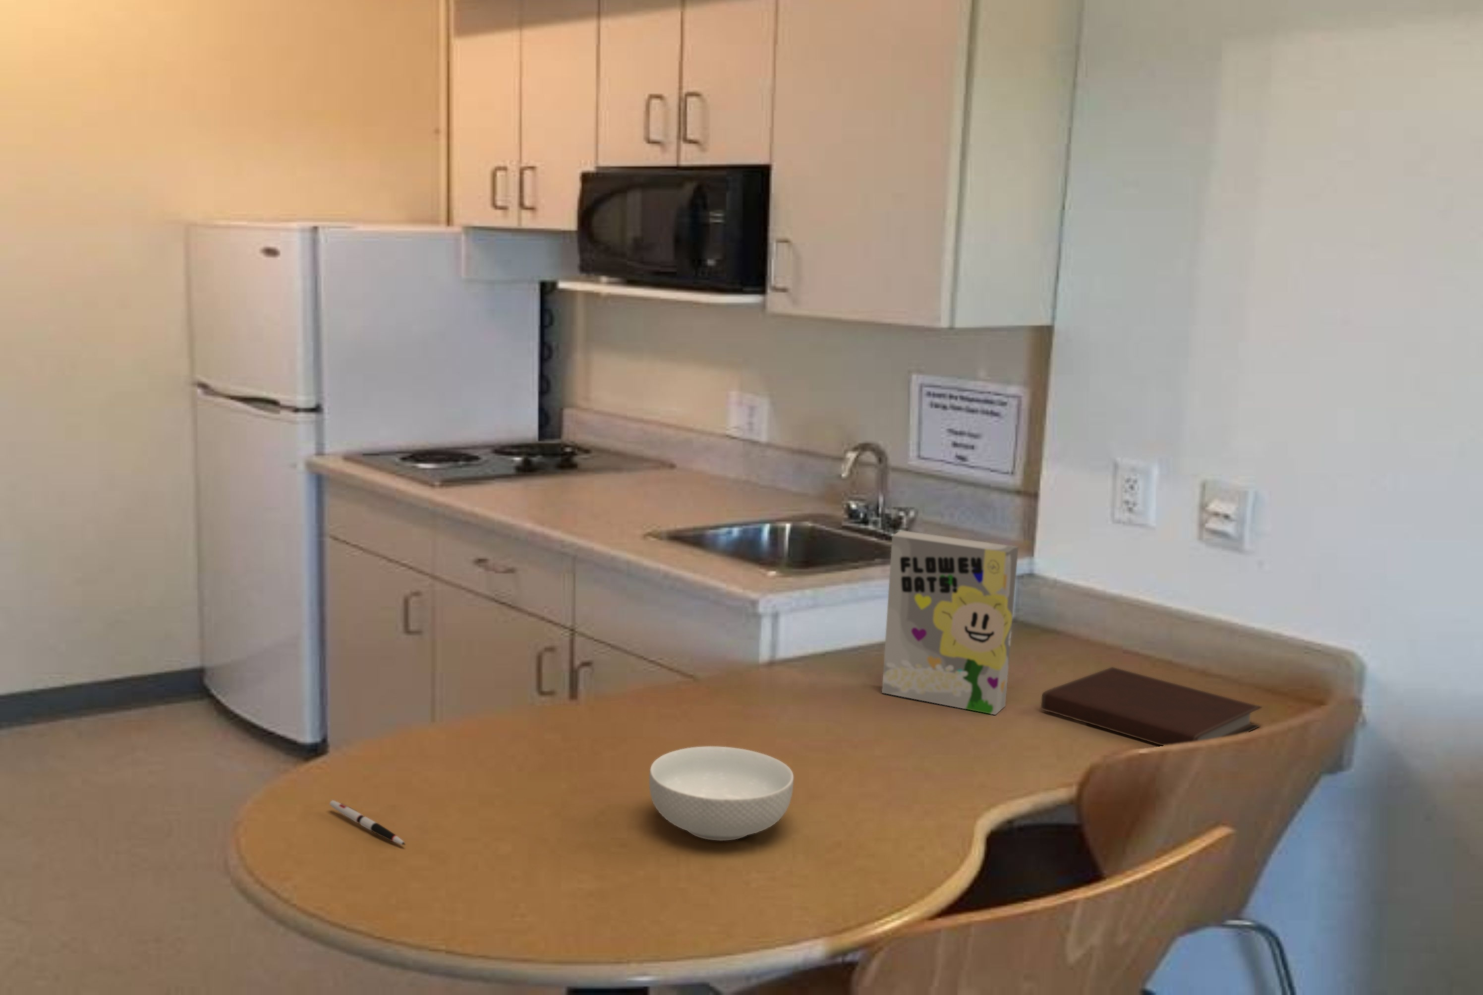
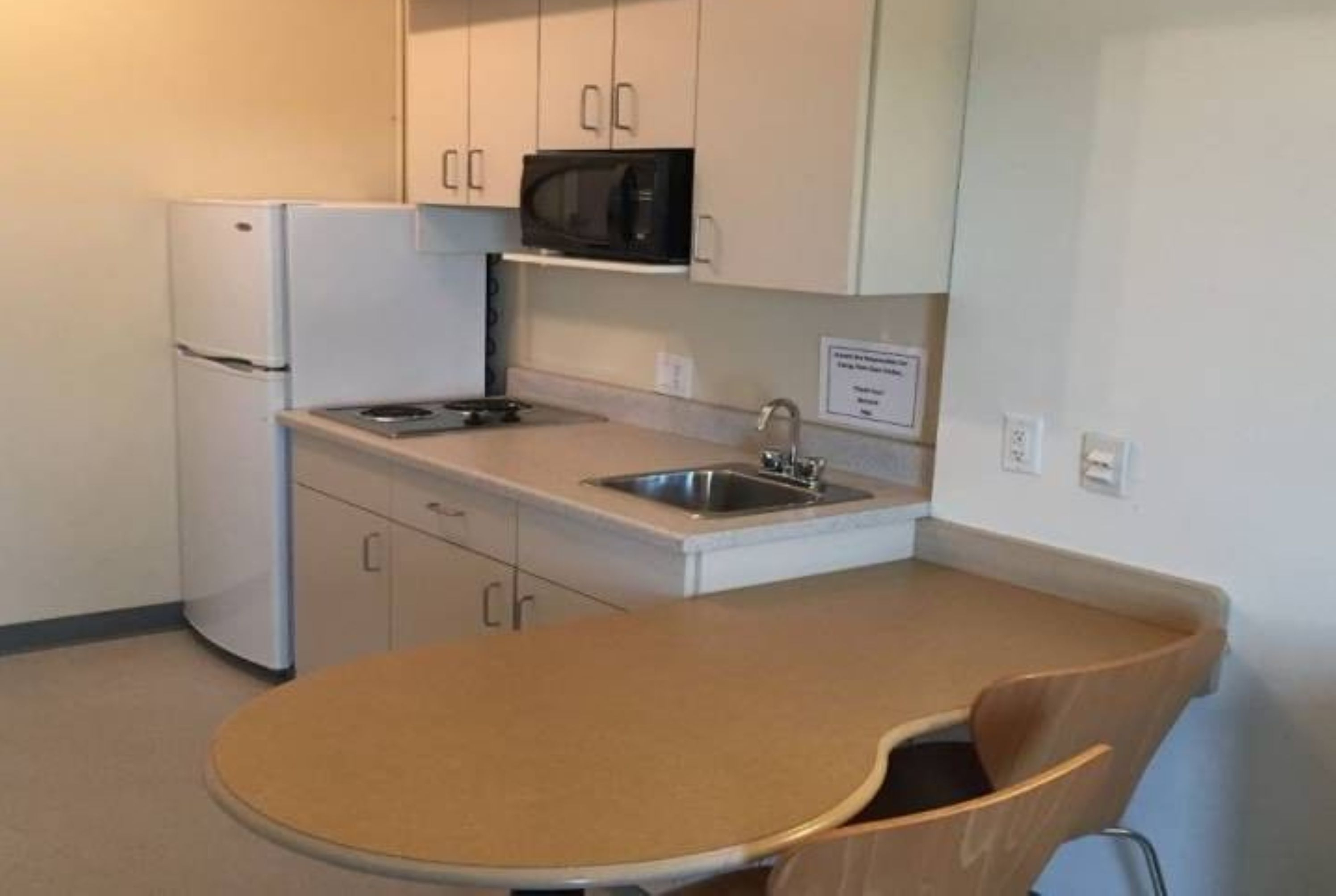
- cereal box (949, 620)
- notebook (1150, 708)
- pen (367, 823)
- cereal bowl (720, 798)
